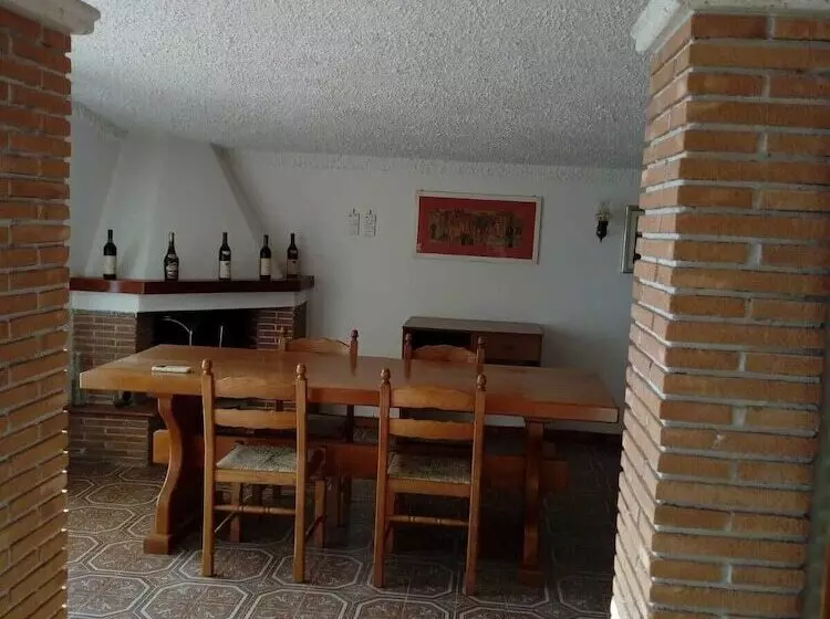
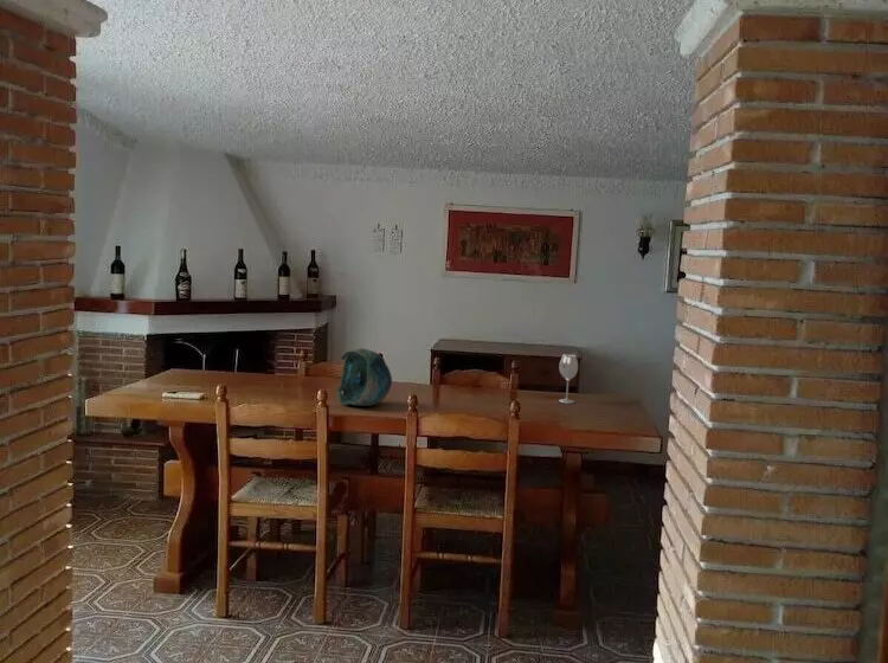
+ wineglass (567, 378)
+ decorative bowl (365, 376)
